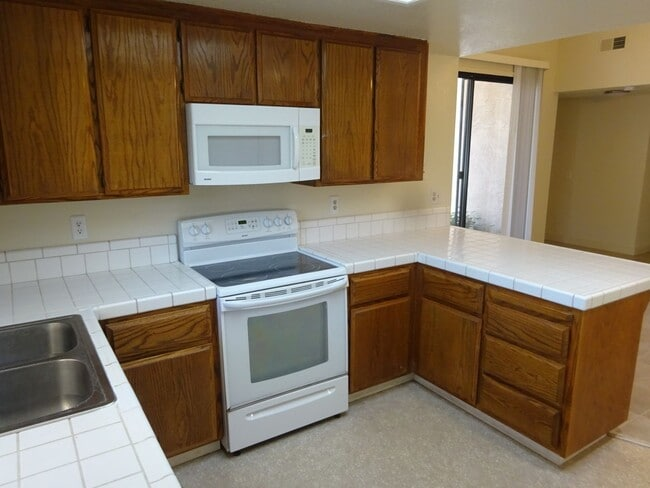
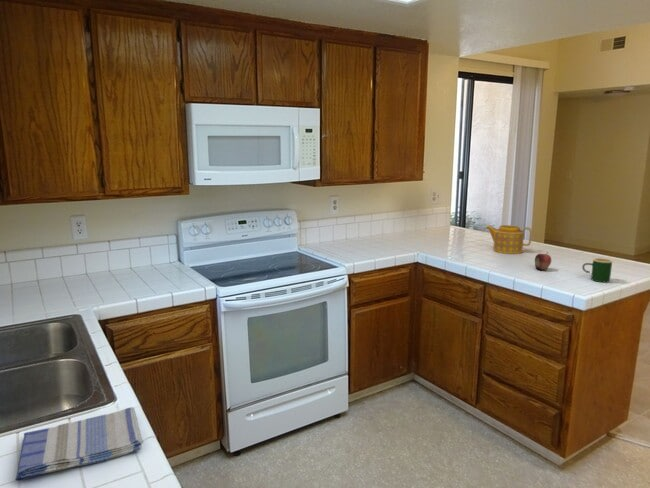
+ mug (596, 269)
+ fruit (543, 260)
+ dish towel (82, 438)
+ teapot (507, 238)
